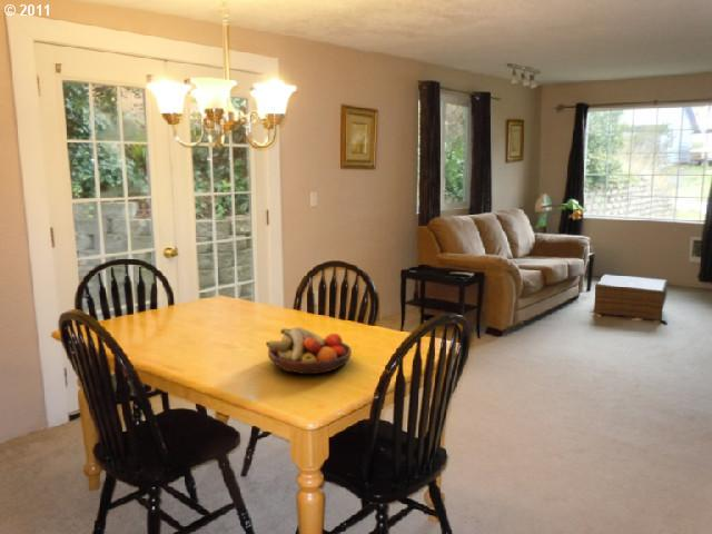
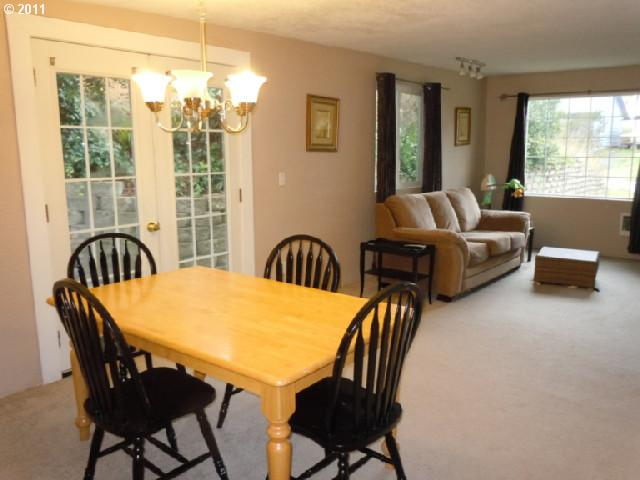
- fruit bowl (309, 346)
